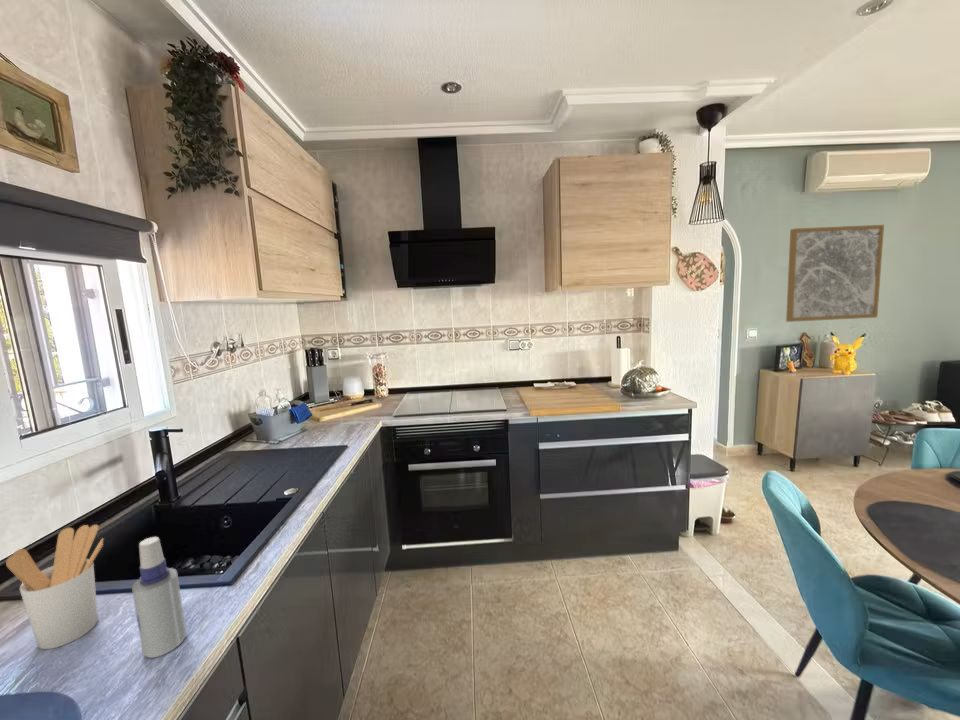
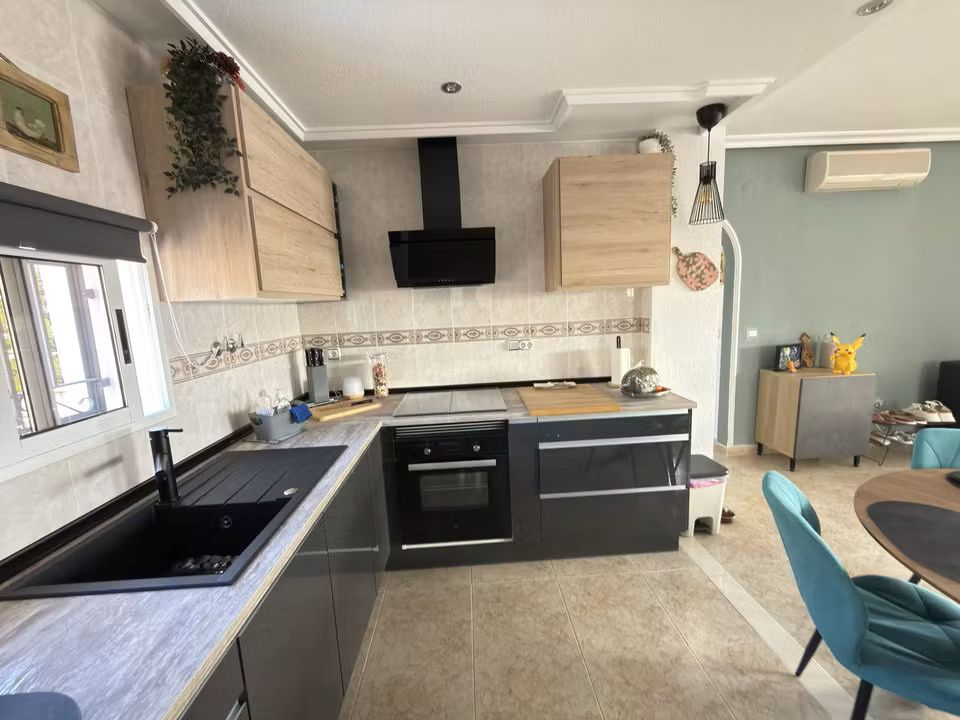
- spray bottle (157, 593)
- wall art (834, 273)
- utensil holder (68, 580)
